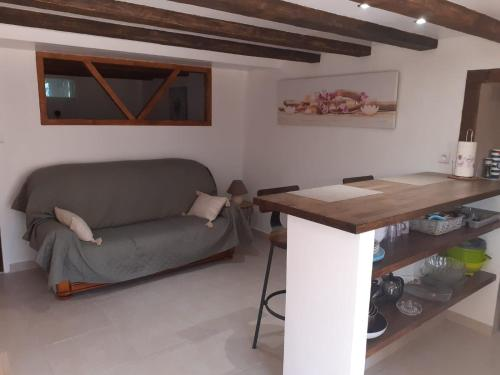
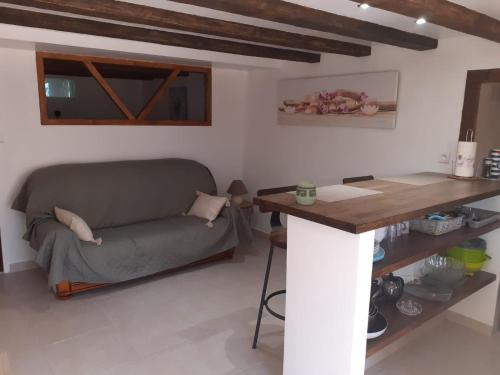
+ cup (305, 192)
